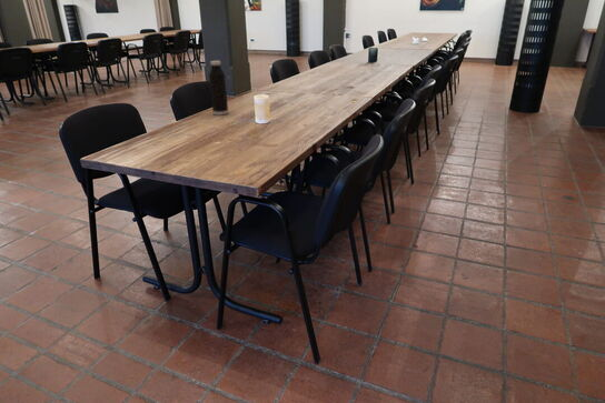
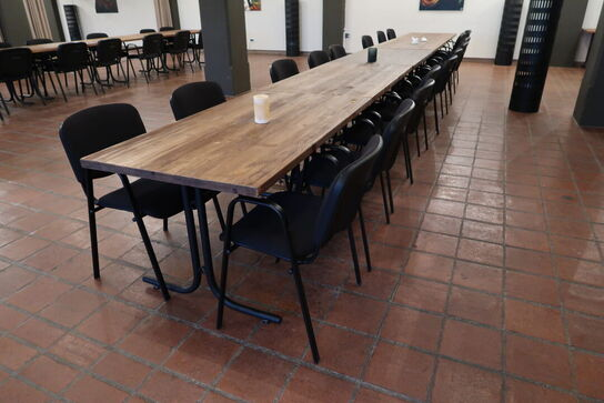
- water bottle (218, 88)
